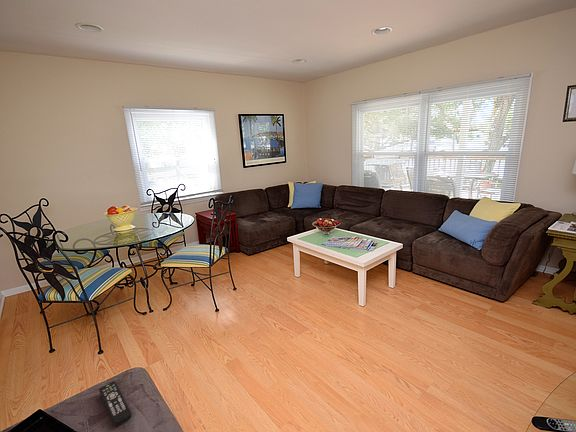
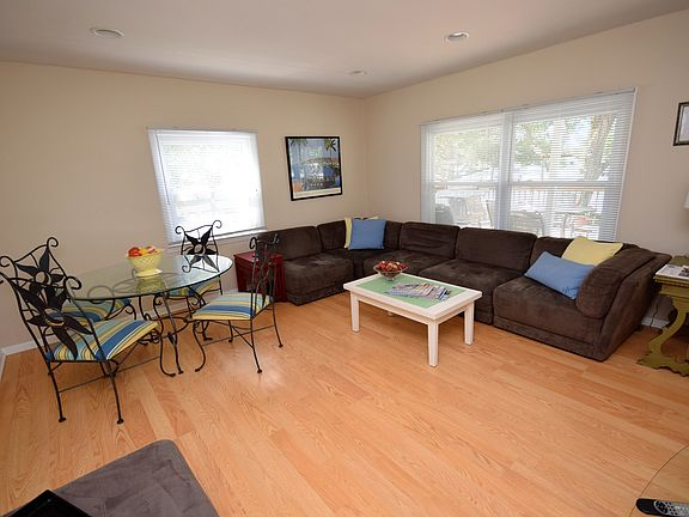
- remote control (114, 402)
